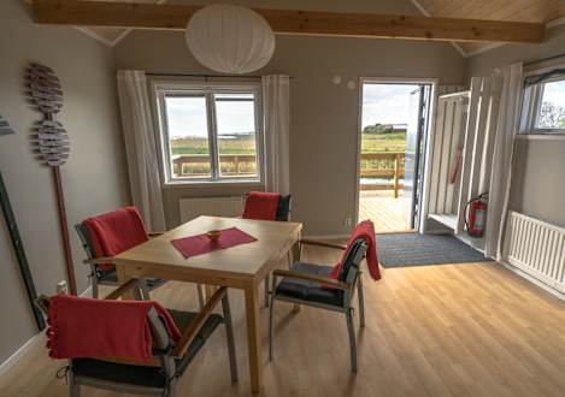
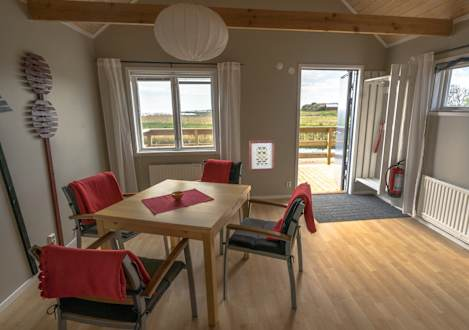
+ wall art (261, 155)
